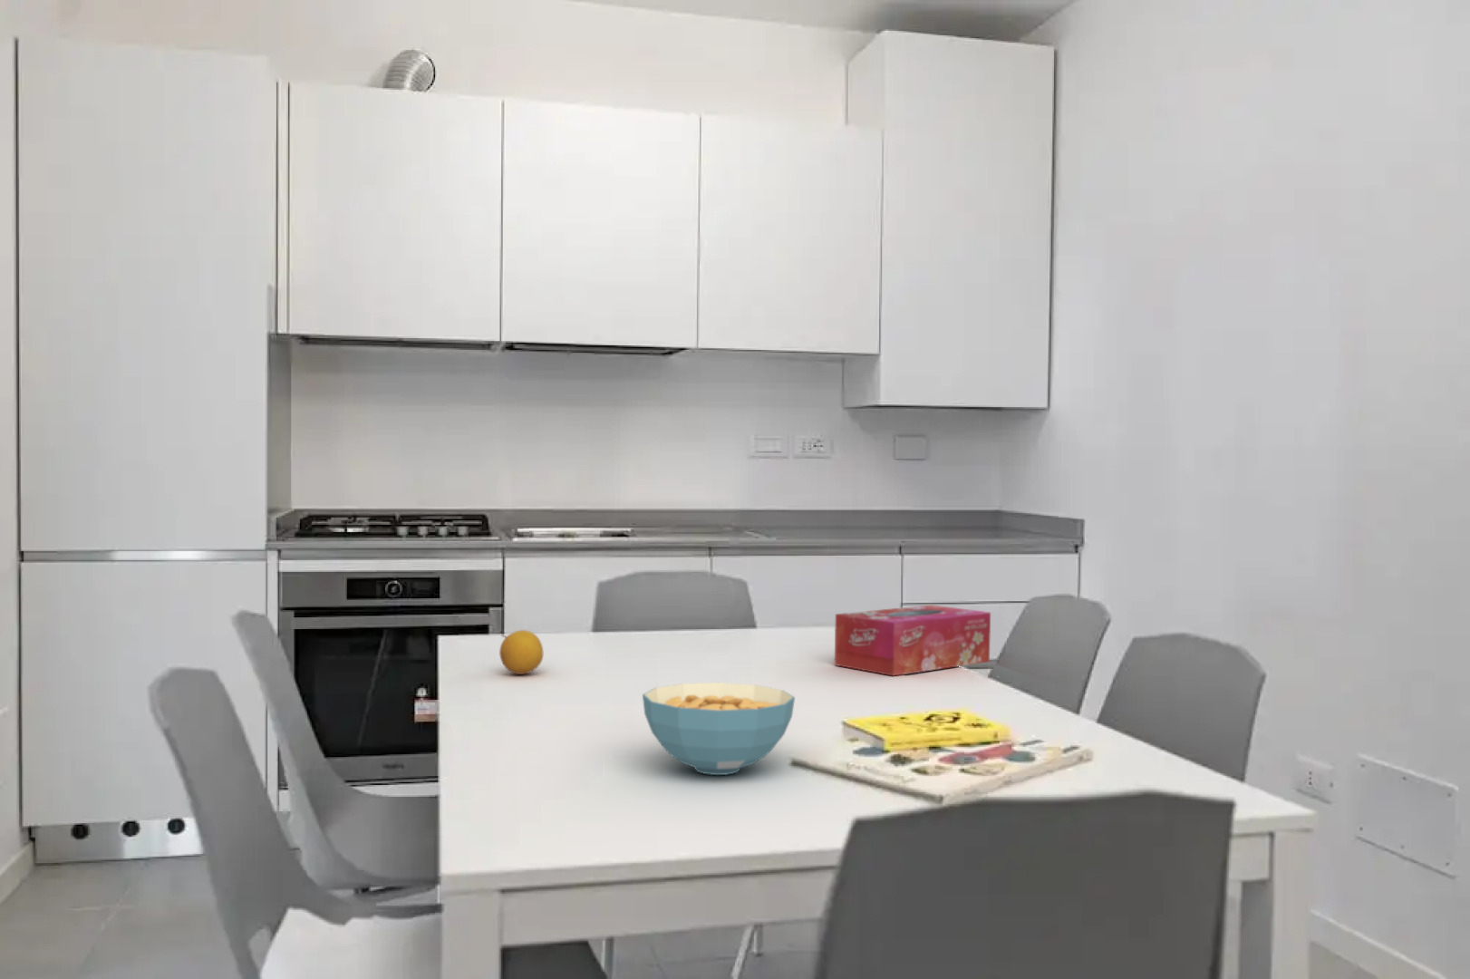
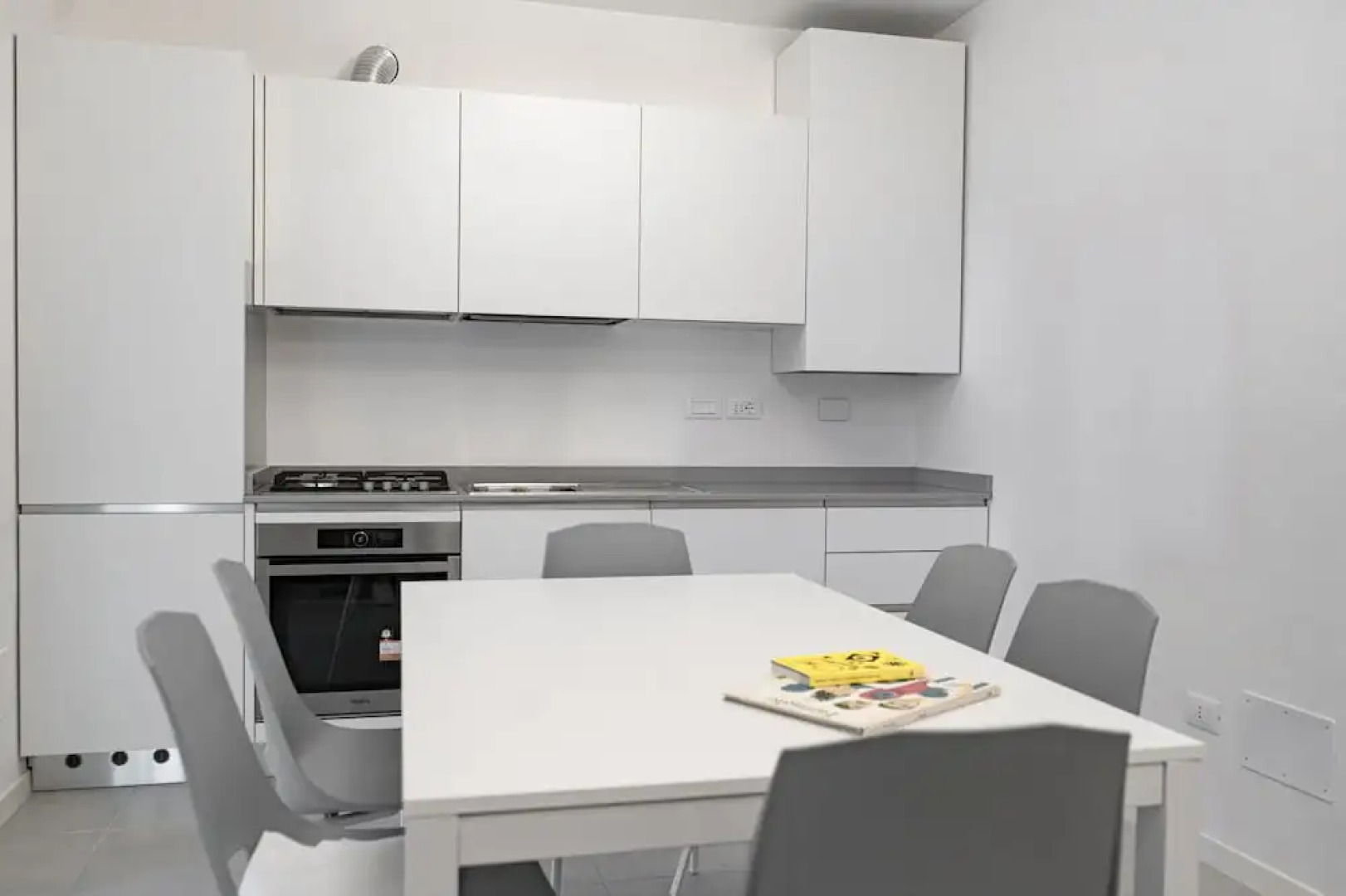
- fruit (521, 652)
- tissue box (913, 638)
- cereal bowl (718, 732)
